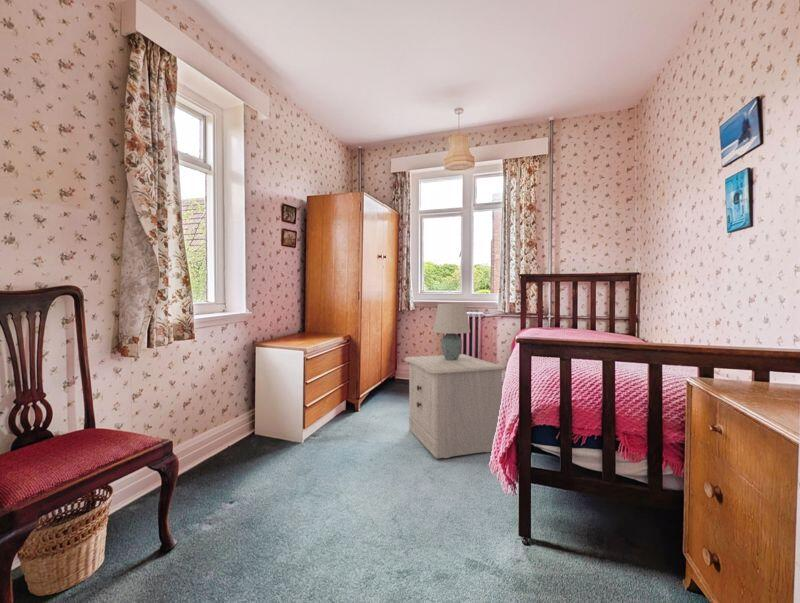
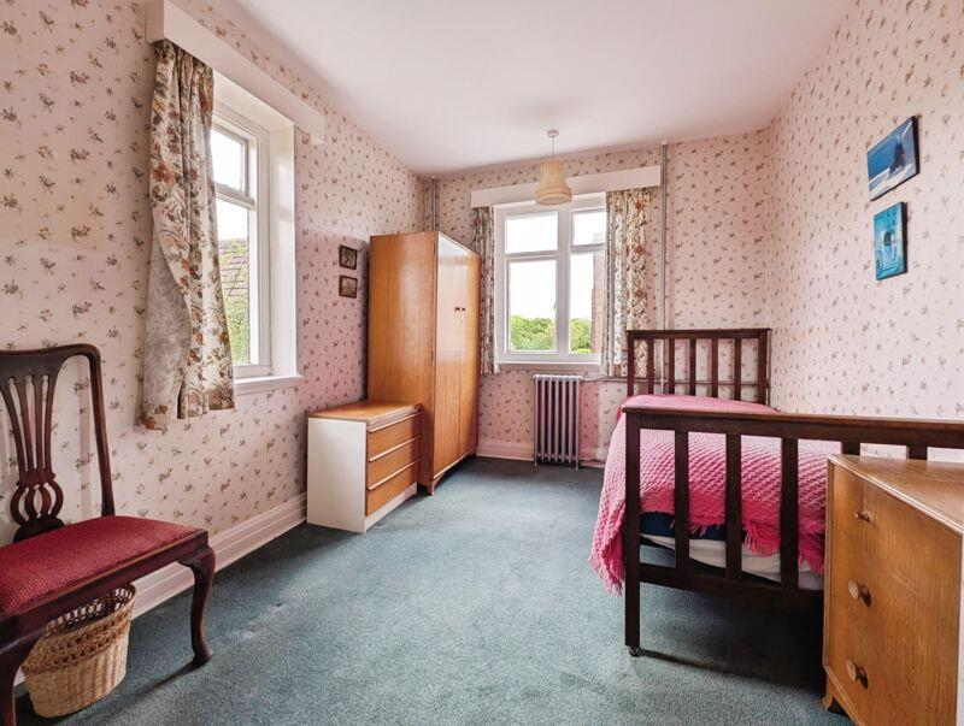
- table lamp (451, 331)
- nightstand (449, 400)
